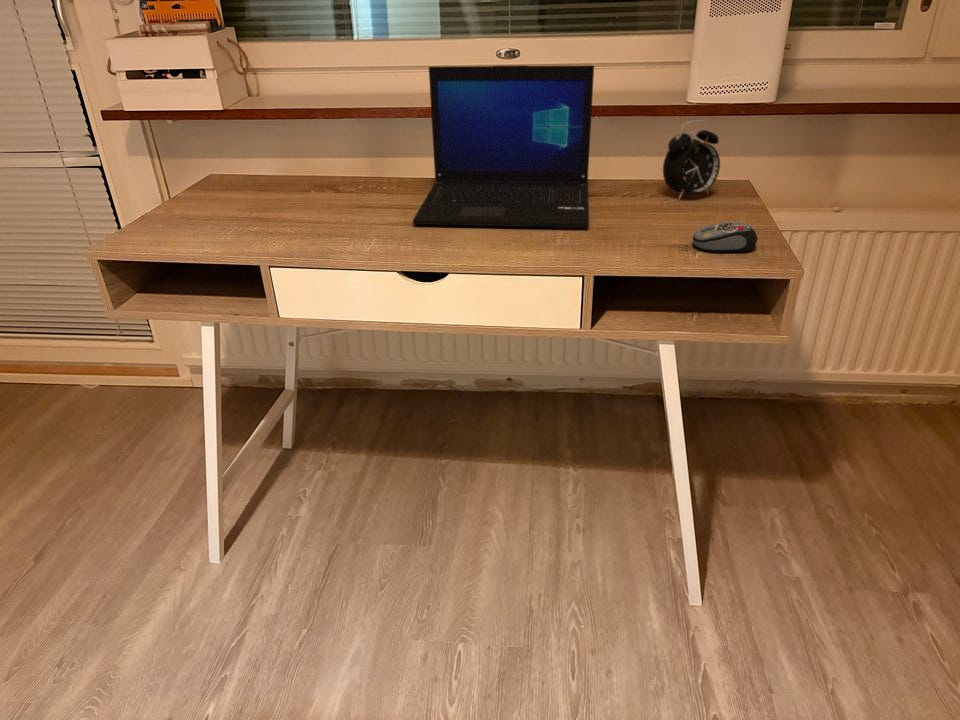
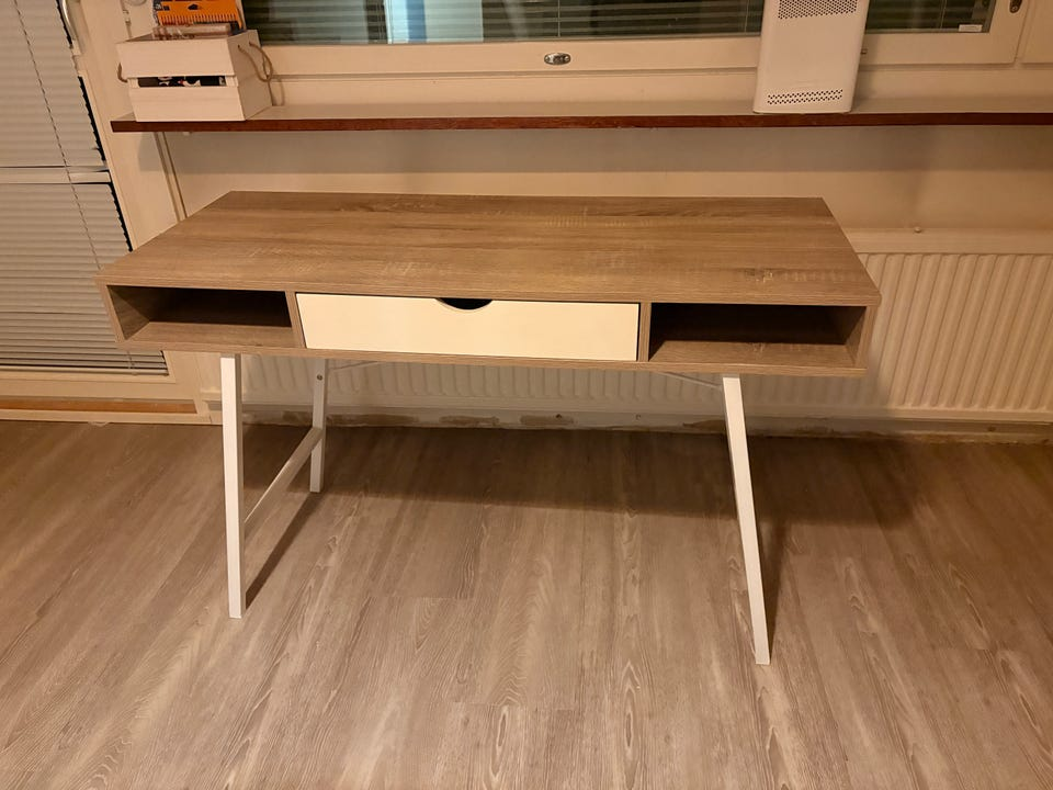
- alarm clock (693, 159)
- computer mouse (725, 234)
- laptop (505, 144)
